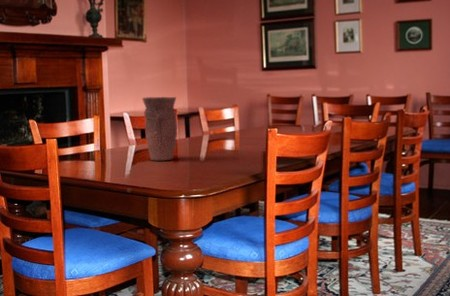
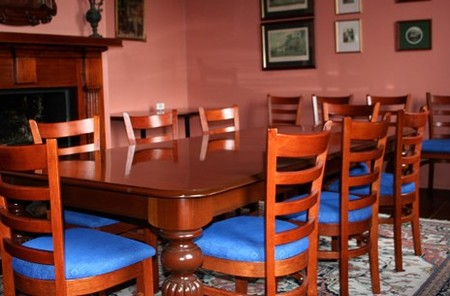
- vase (160, 128)
